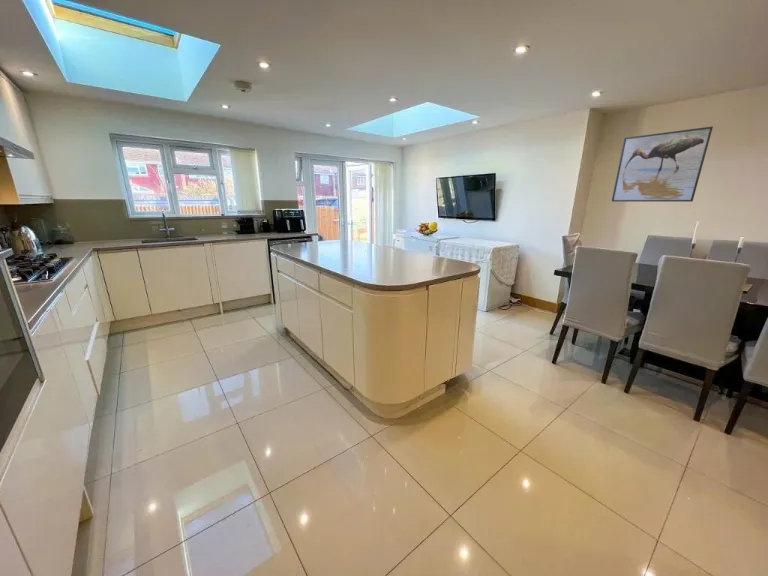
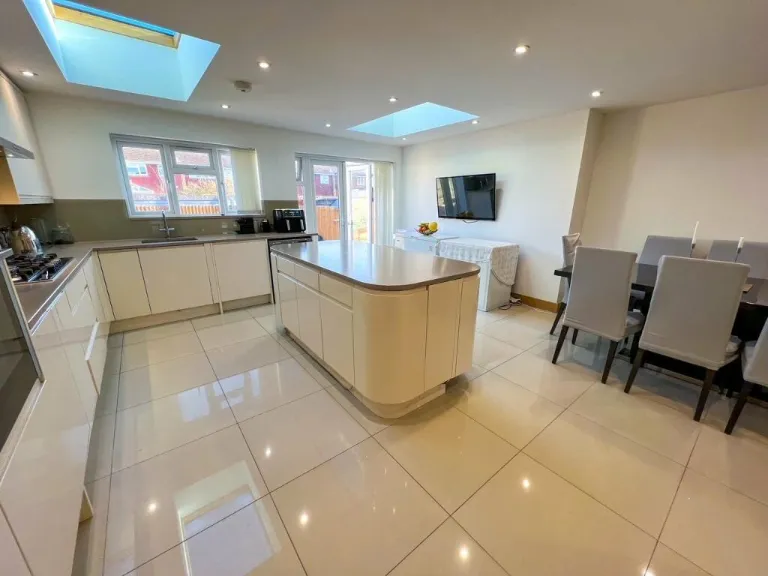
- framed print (656, 168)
